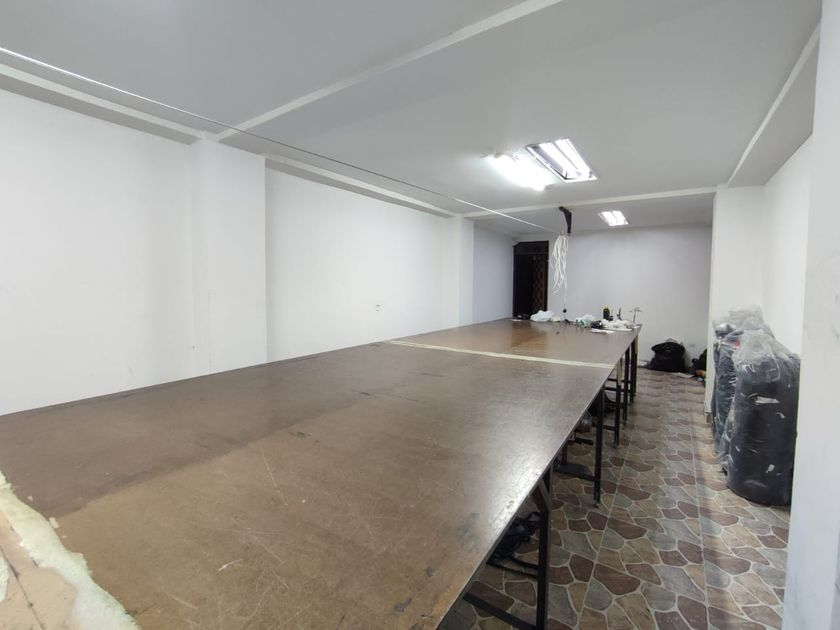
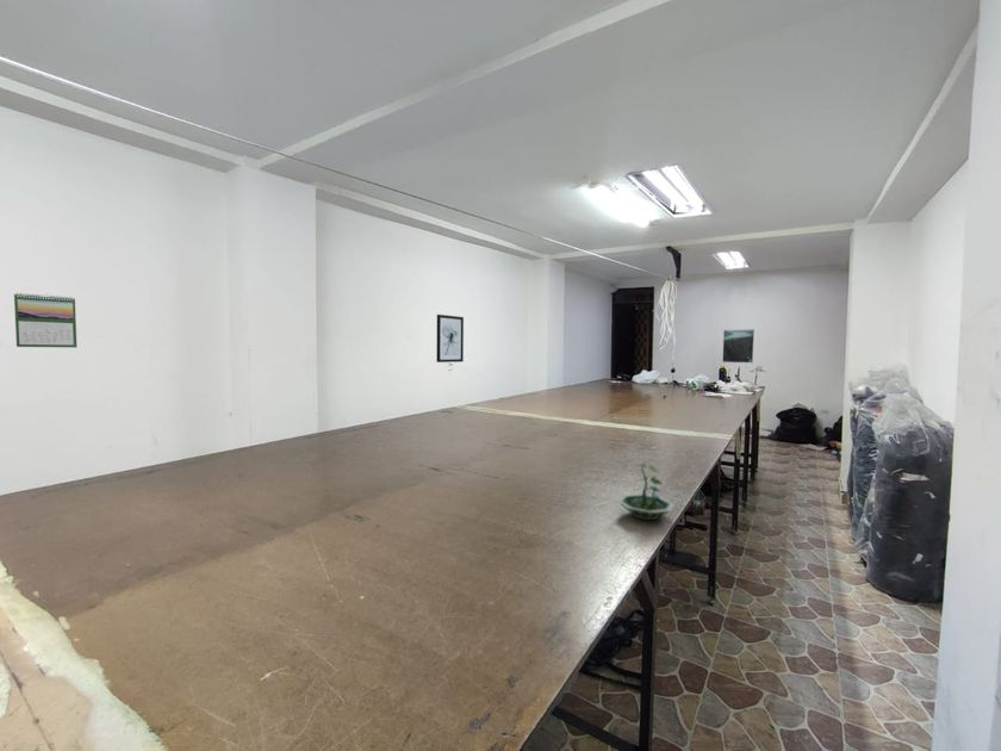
+ calendar (46, 321)
+ wall art (450, 339)
+ terrarium (645, 474)
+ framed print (738, 346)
